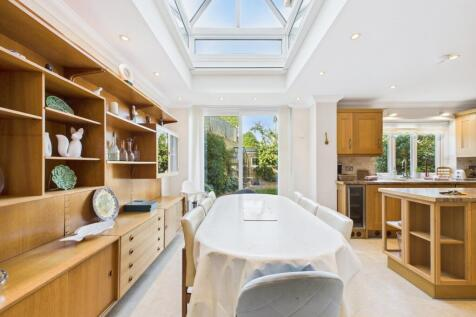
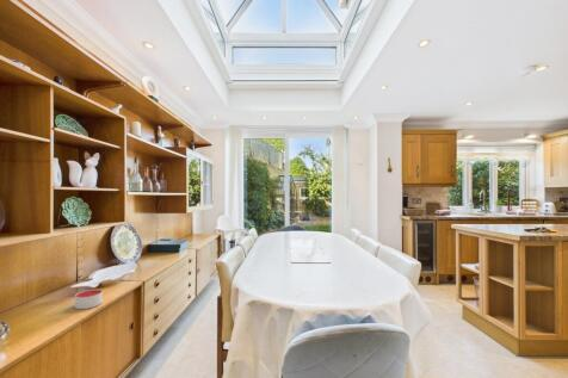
+ candle (88, 298)
